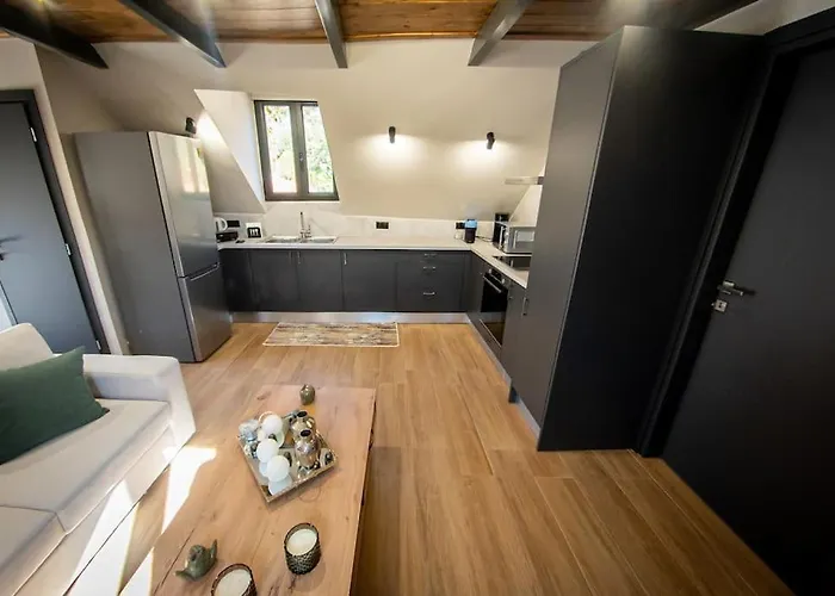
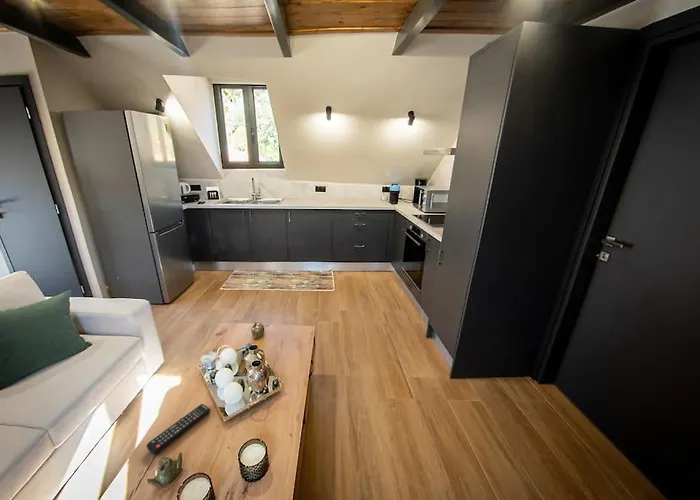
+ remote control (181, 426)
